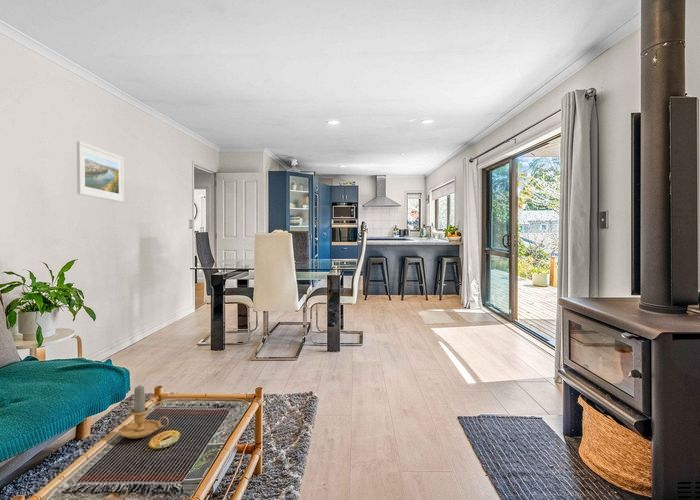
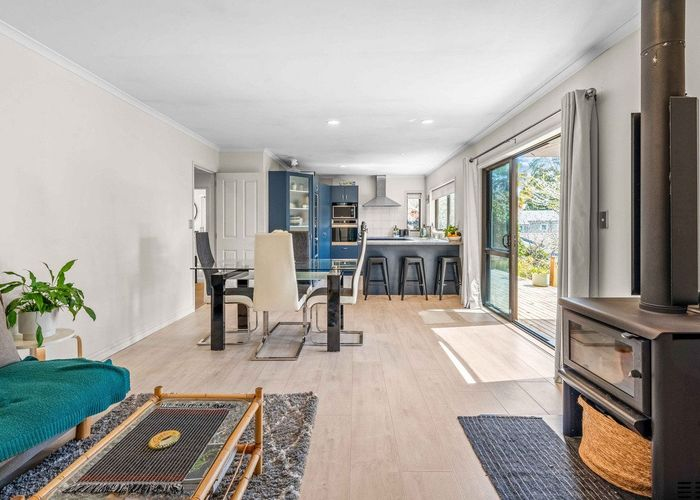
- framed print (102, 174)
- candle (144, 408)
